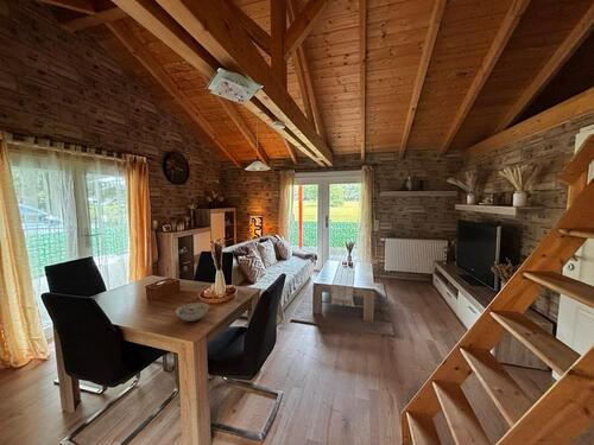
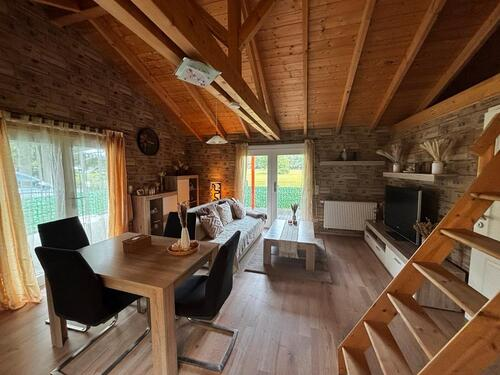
- bowl (192, 311)
